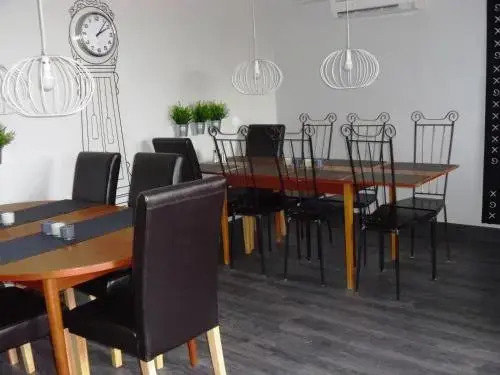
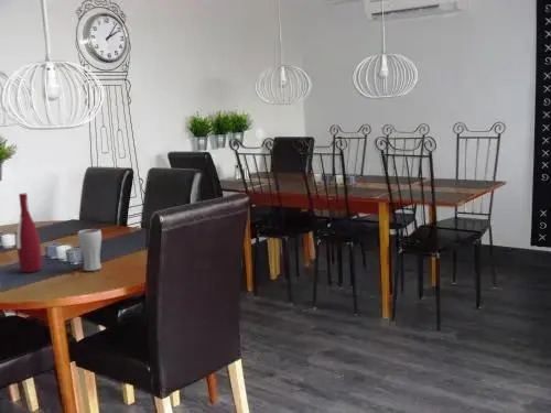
+ drinking glass (90, 250)
+ alcohol (26, 231)
